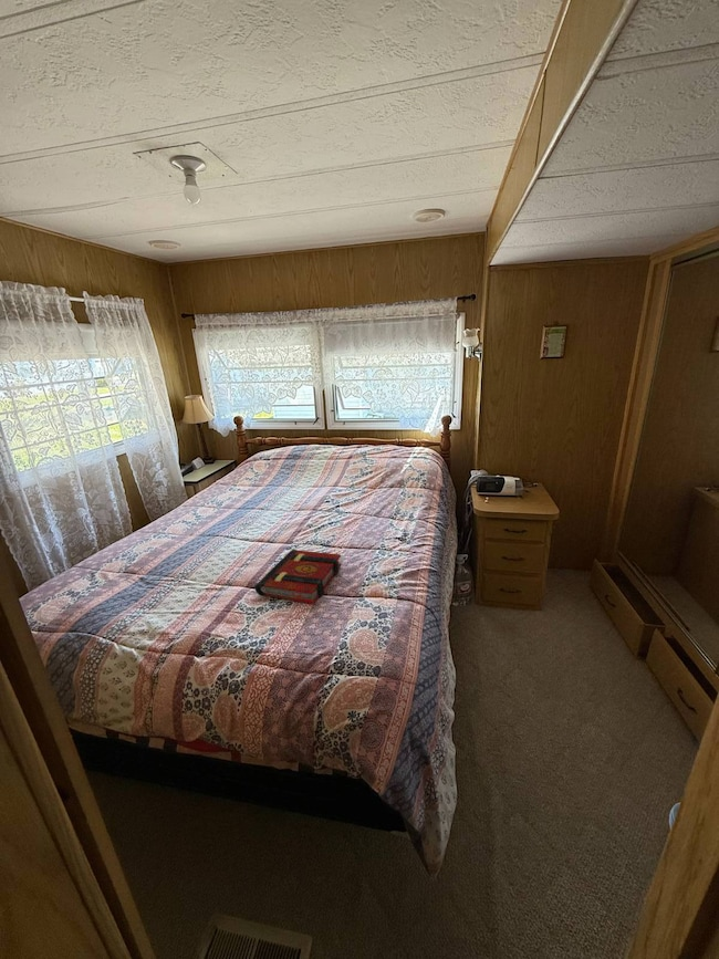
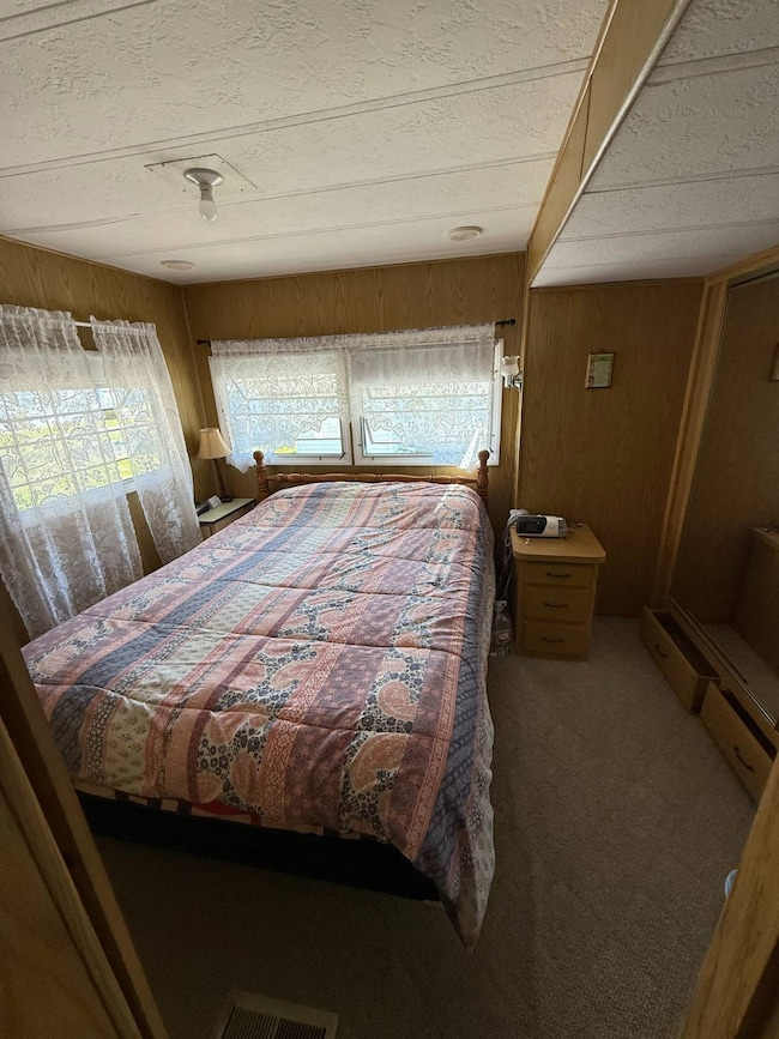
- book (301, 573)
